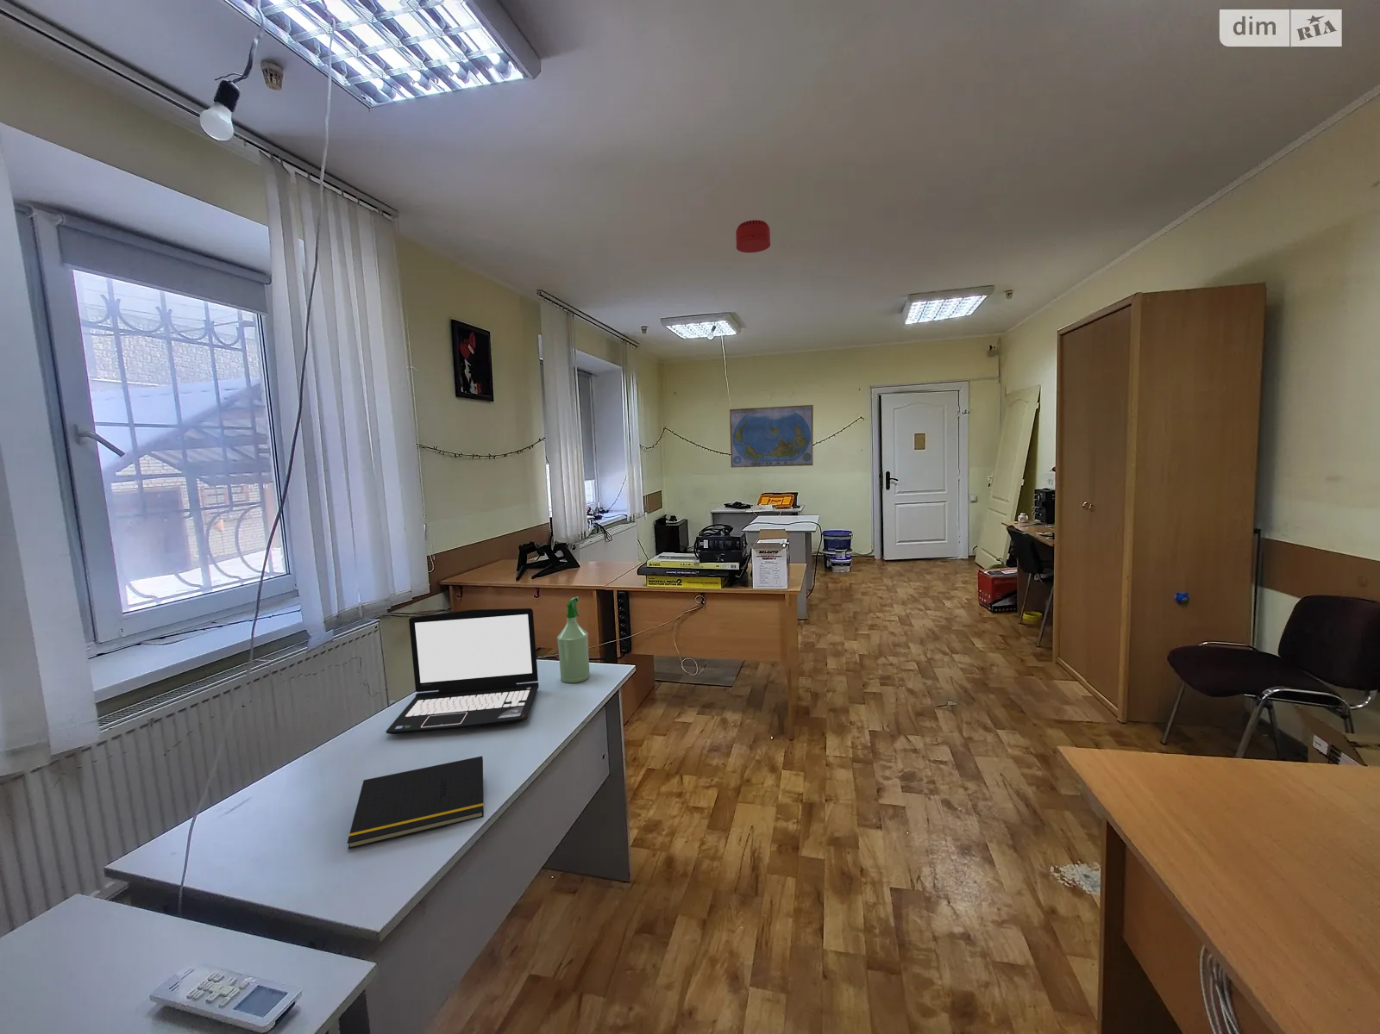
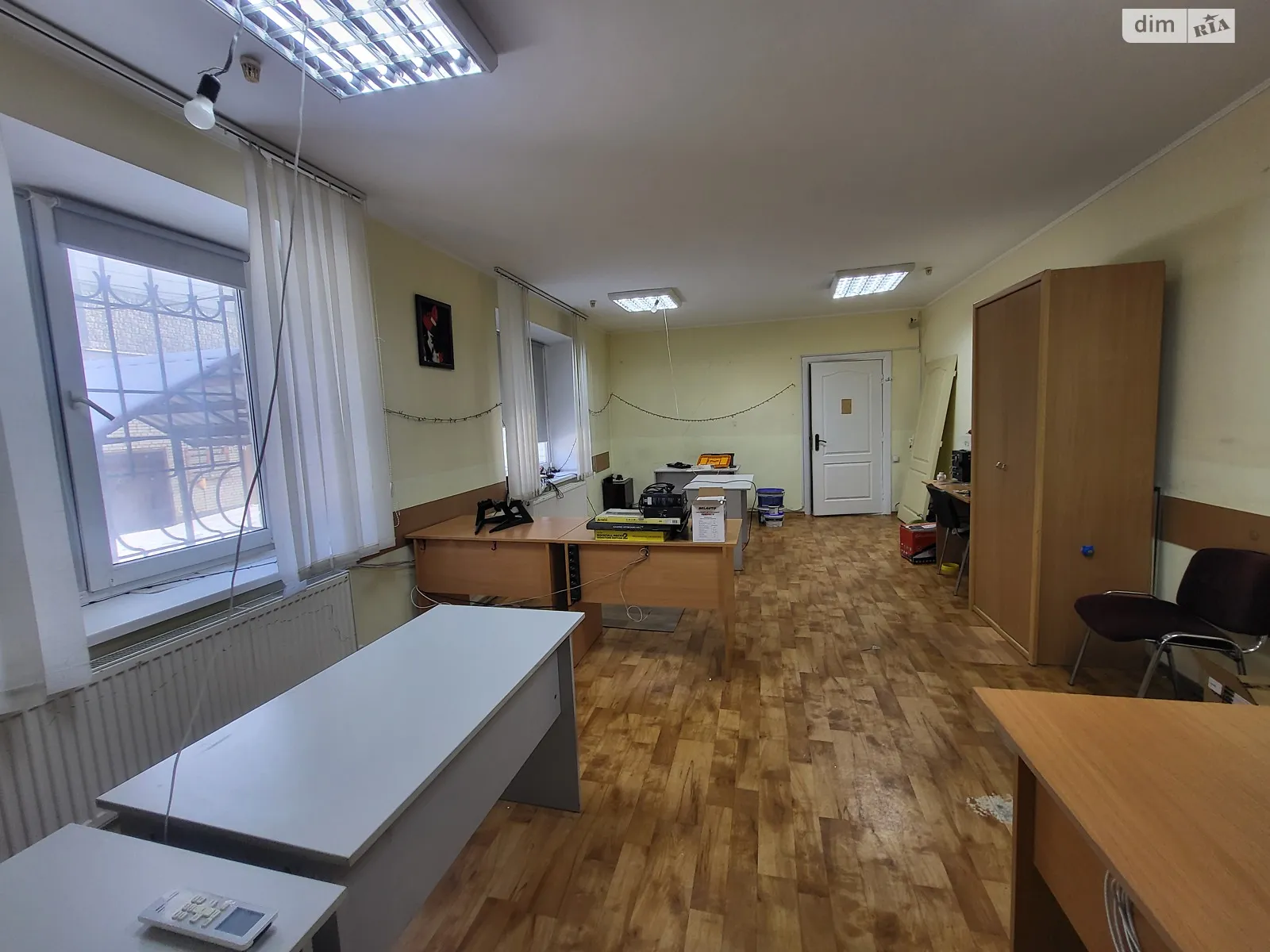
- notepad (422, 798)
- smoke detector (753, 236)
- world map (771, 437)
- spray bottle (573, 639)
- laptop (464, 666)
